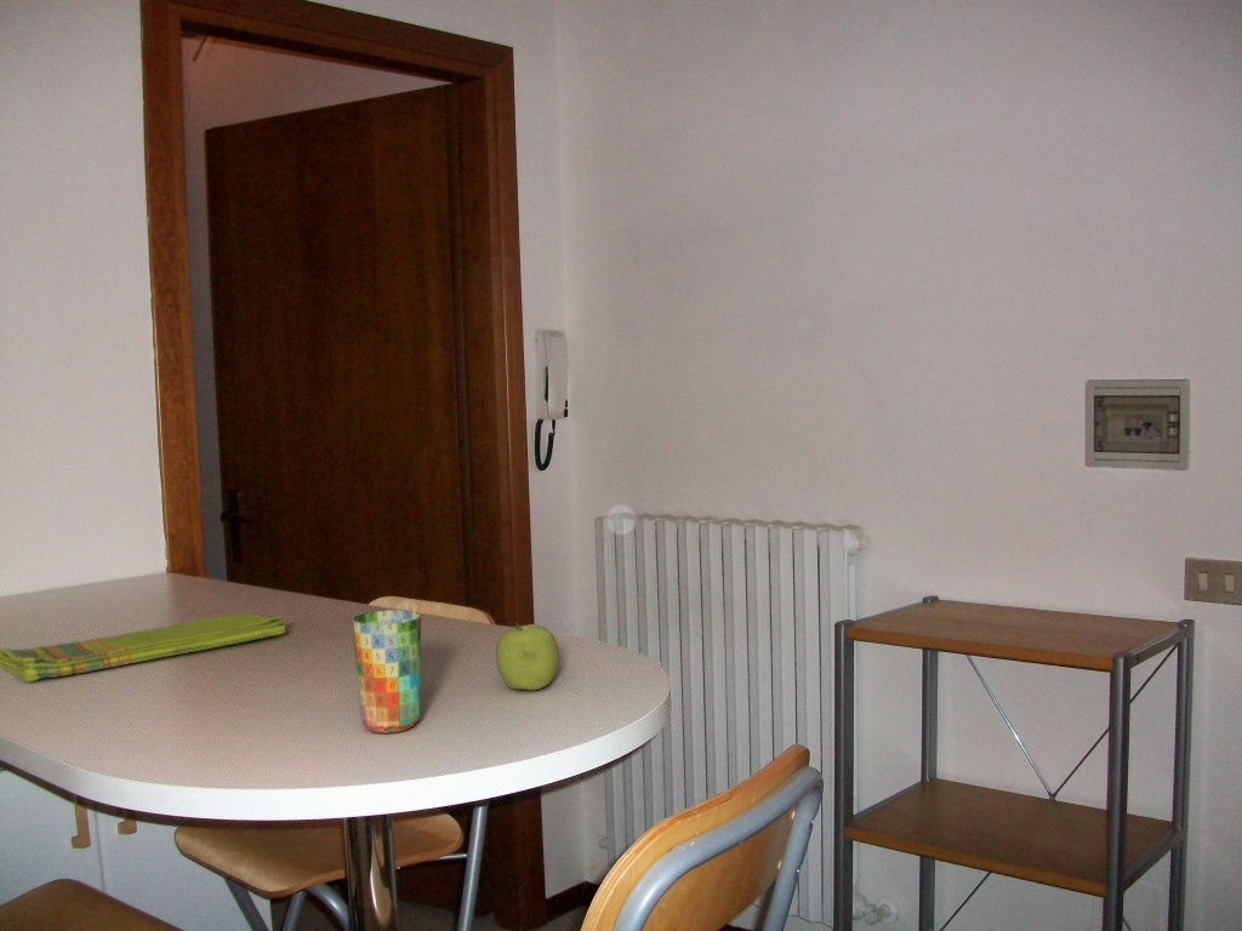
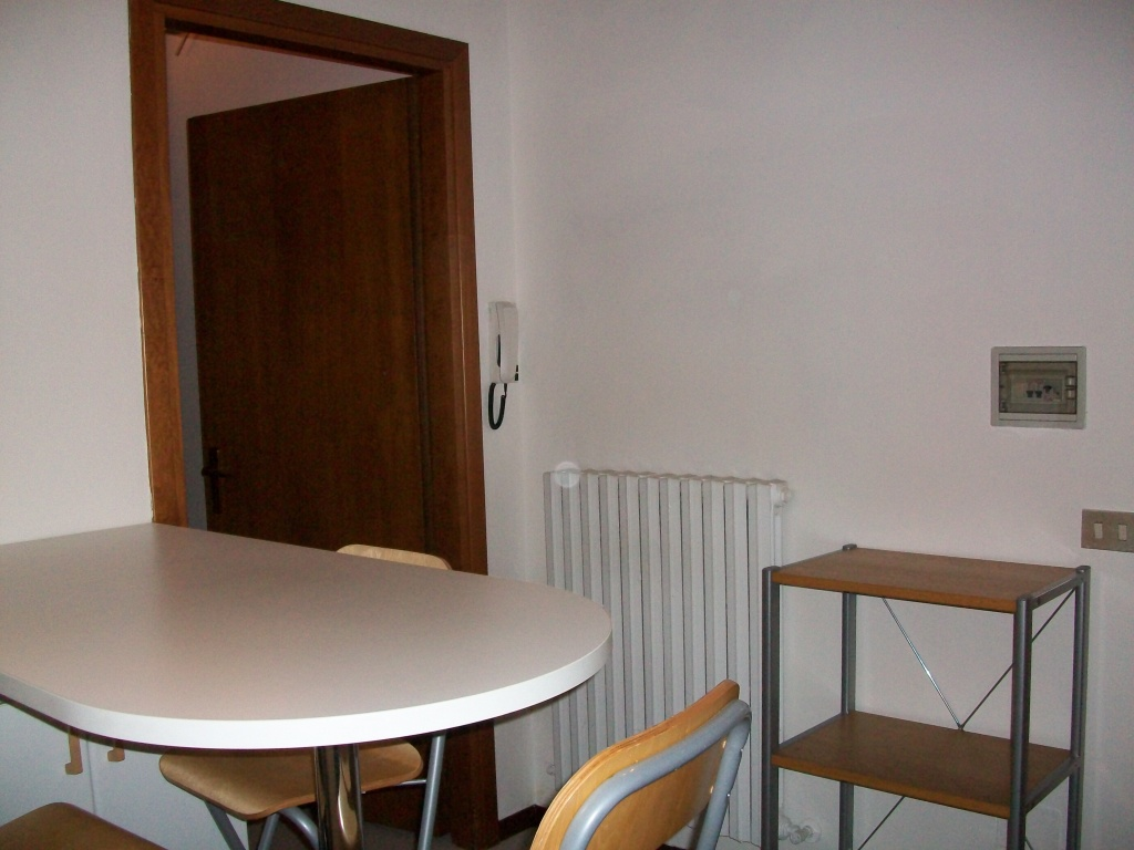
- fruit (526, 653)
- dish towel (146, 639)
- cup (388, 672)
